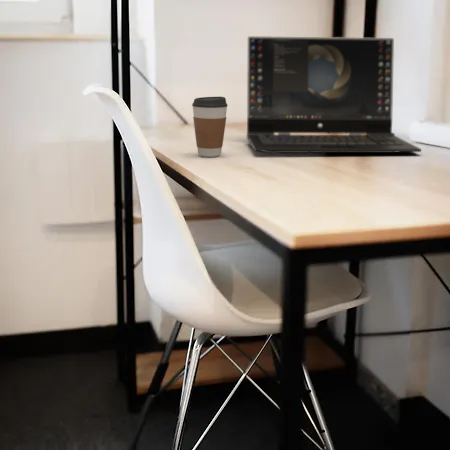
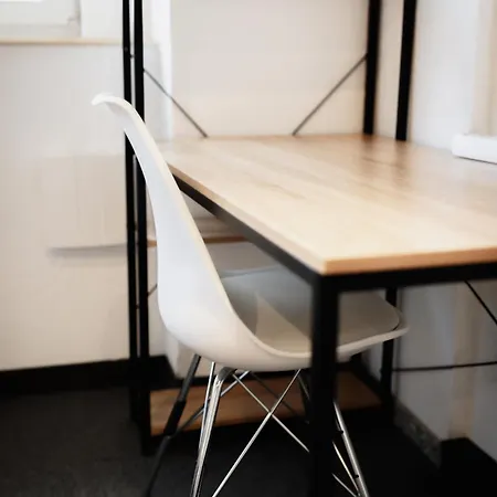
- coffee cup (209, 126)
- laptop (329, 93)
